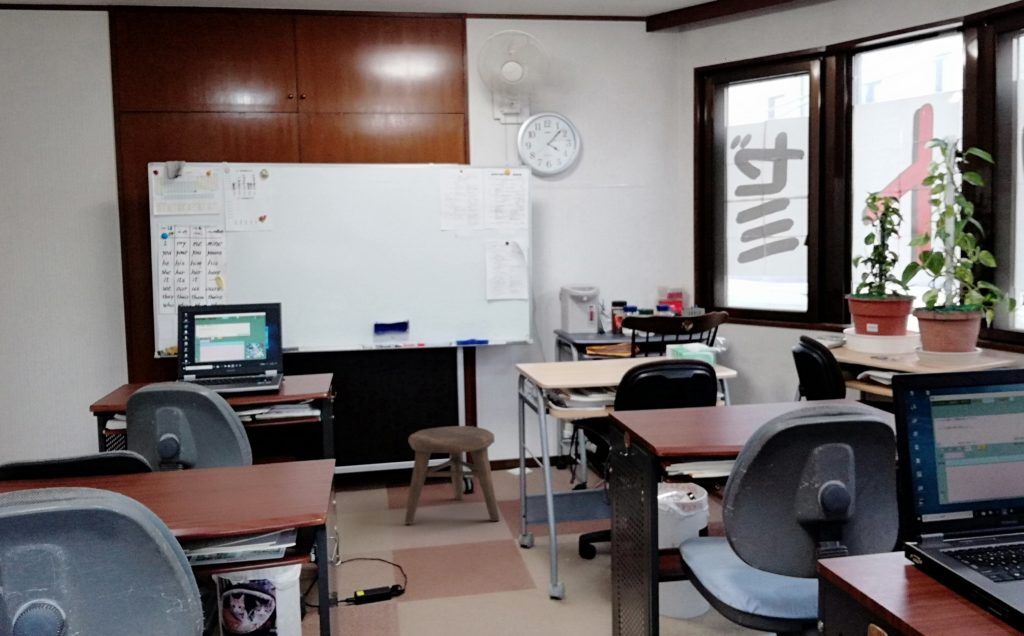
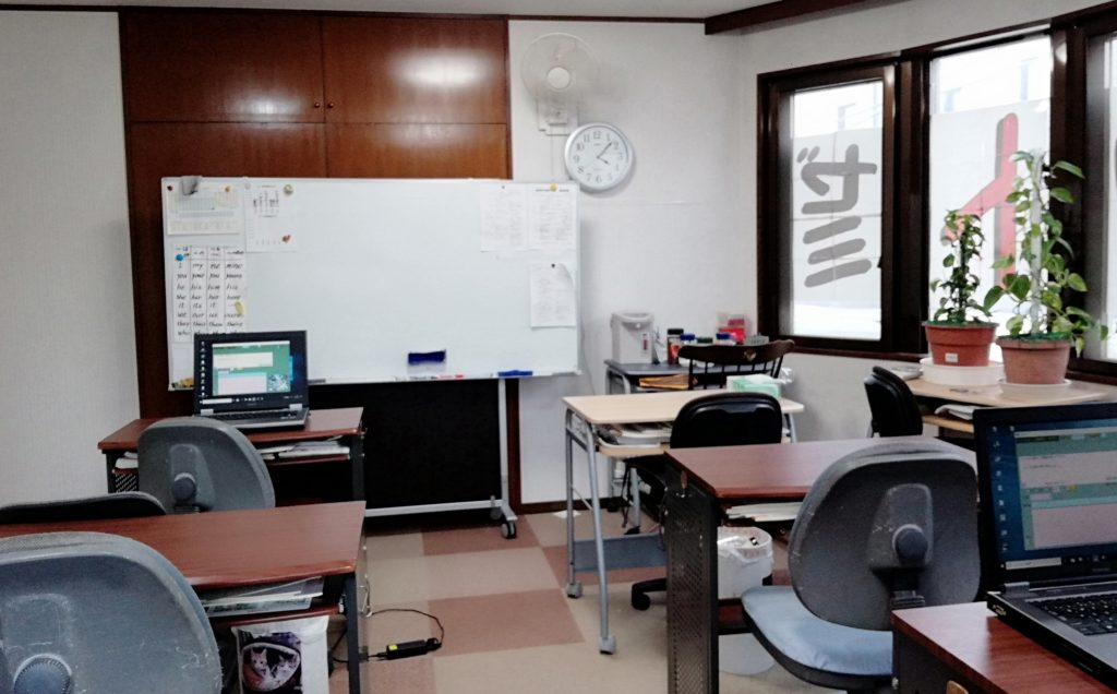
- stool (456, 474)
